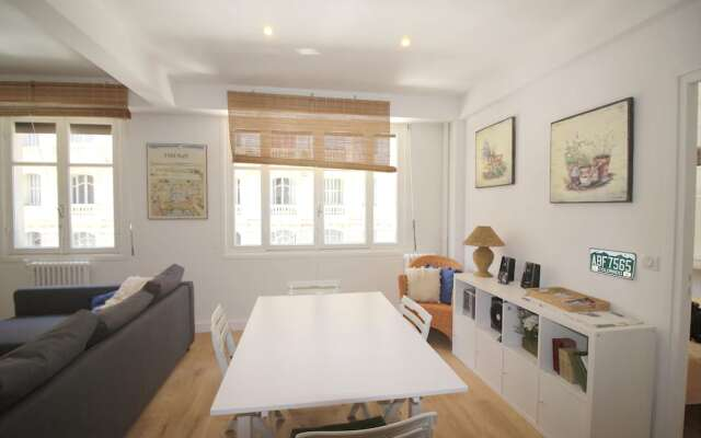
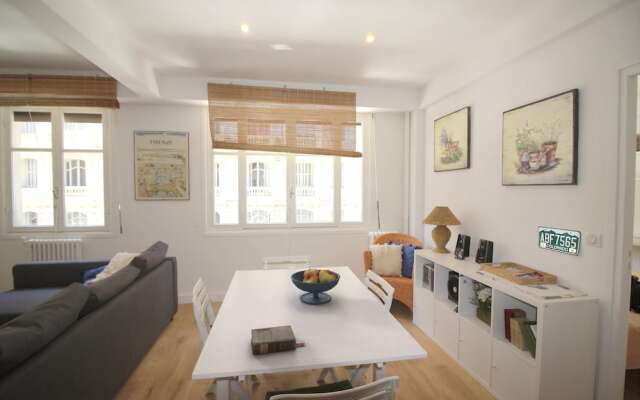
+ book (278, 338)
+ fruit bowl (315, 283)
